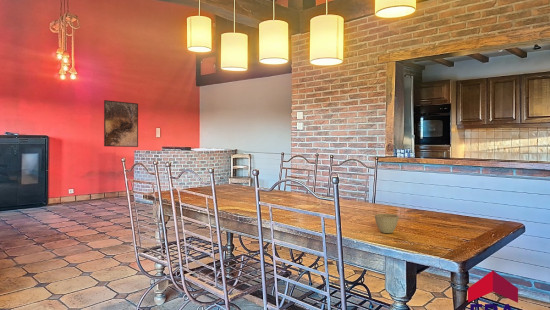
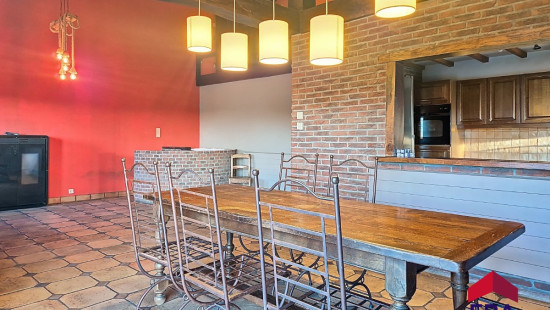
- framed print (121, 124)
- flower pot (386, 223)
